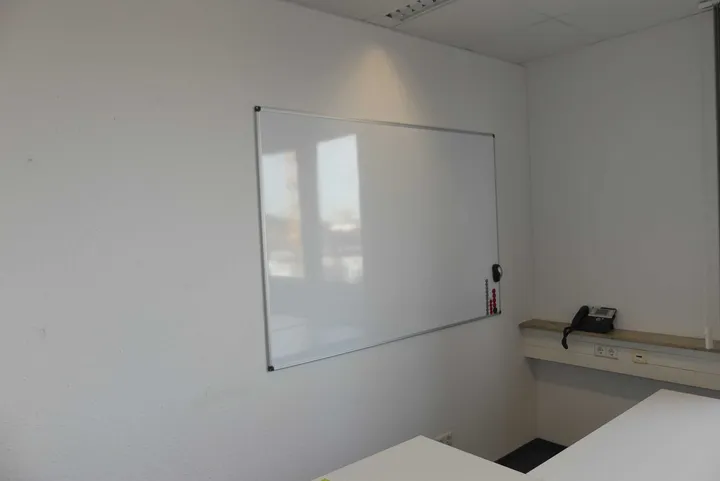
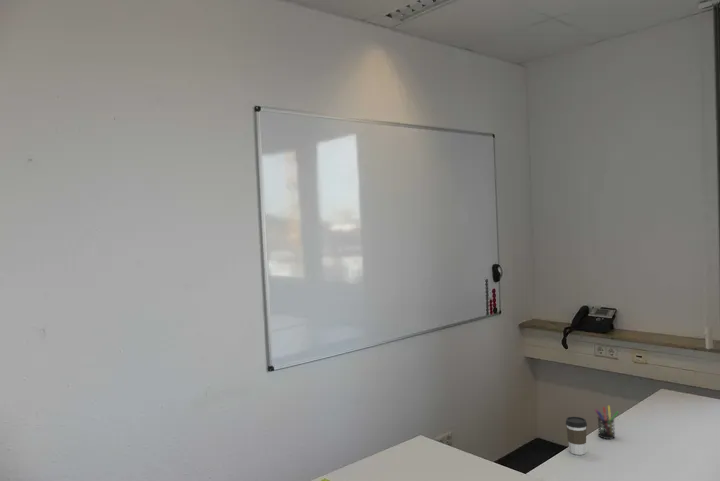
+ pen holder (607, 421)
+ coffee cup (576, 435)
